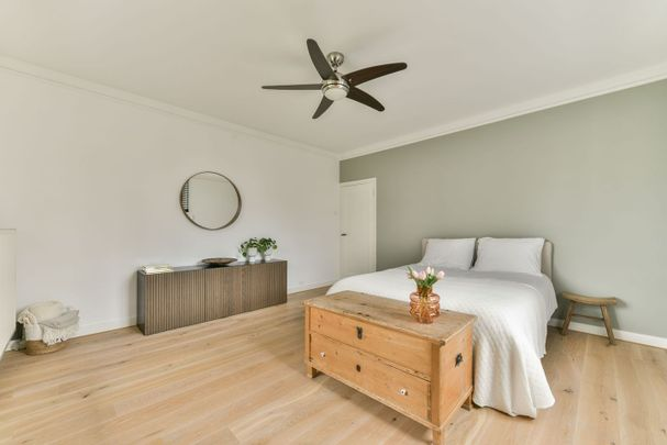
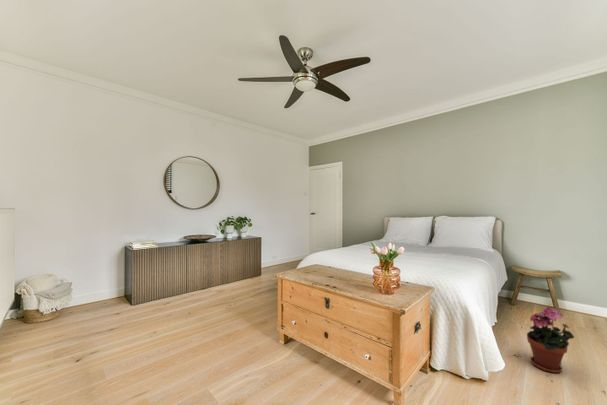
+ potted plant (547, 336)
